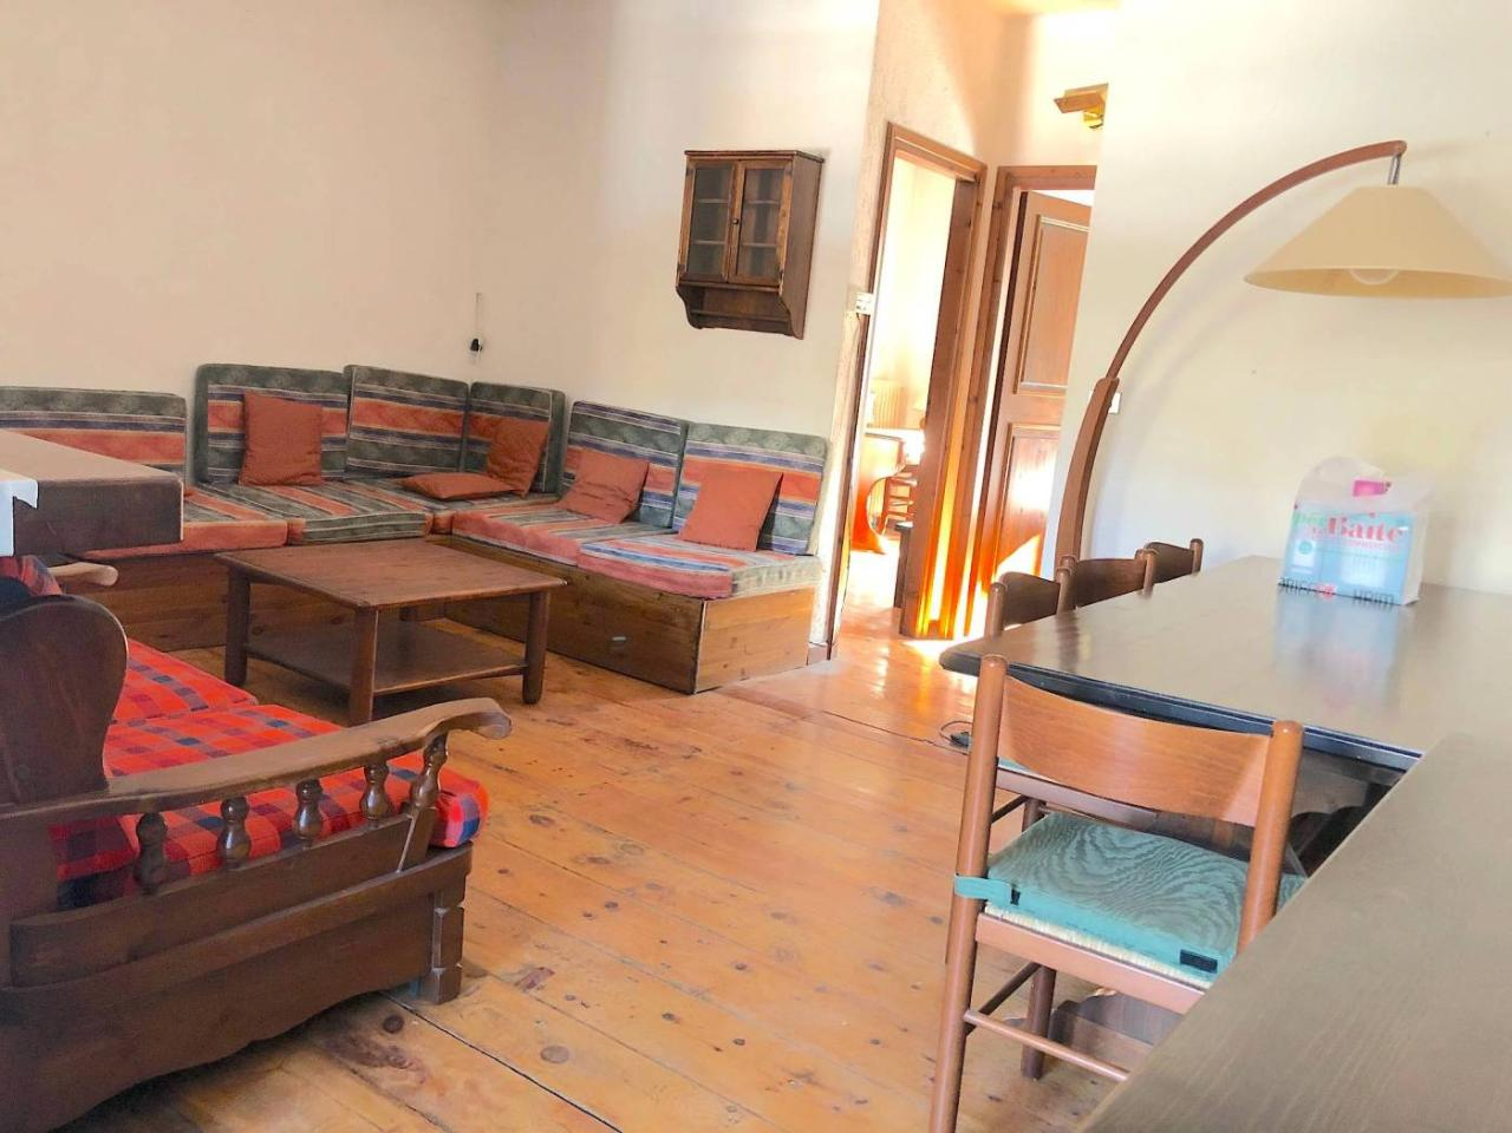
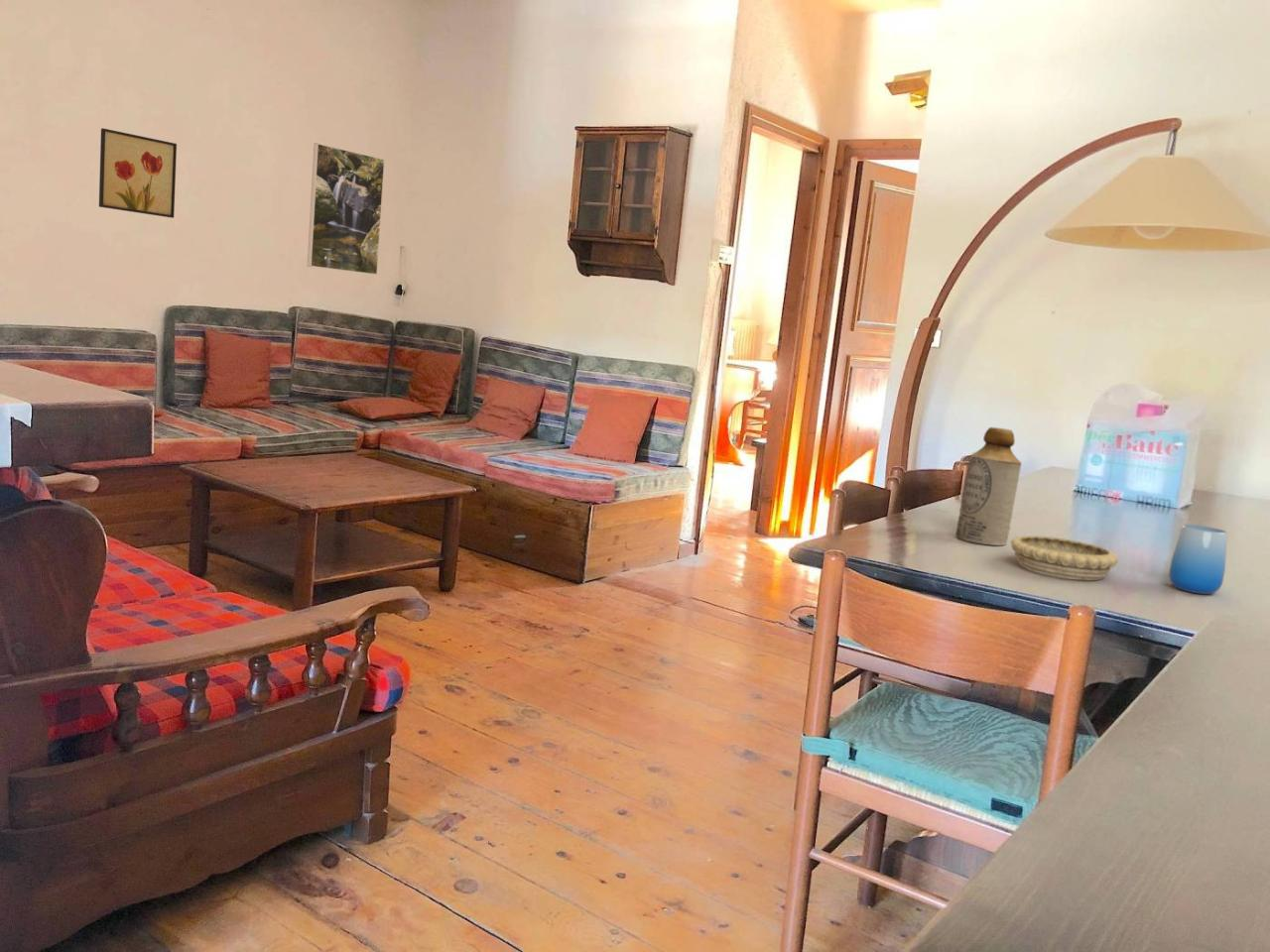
+ cup (1199, 558)
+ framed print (346, 211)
+ decorative bowl (1062, 557)
+ wall art (137, 175)
+ bottle (990, 484)
